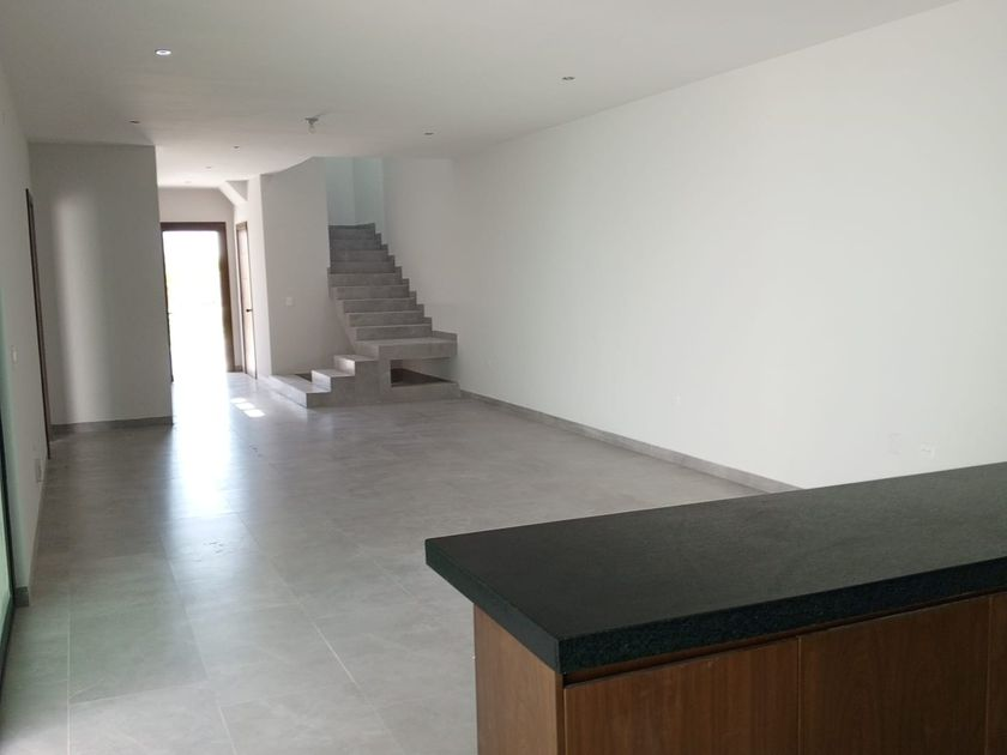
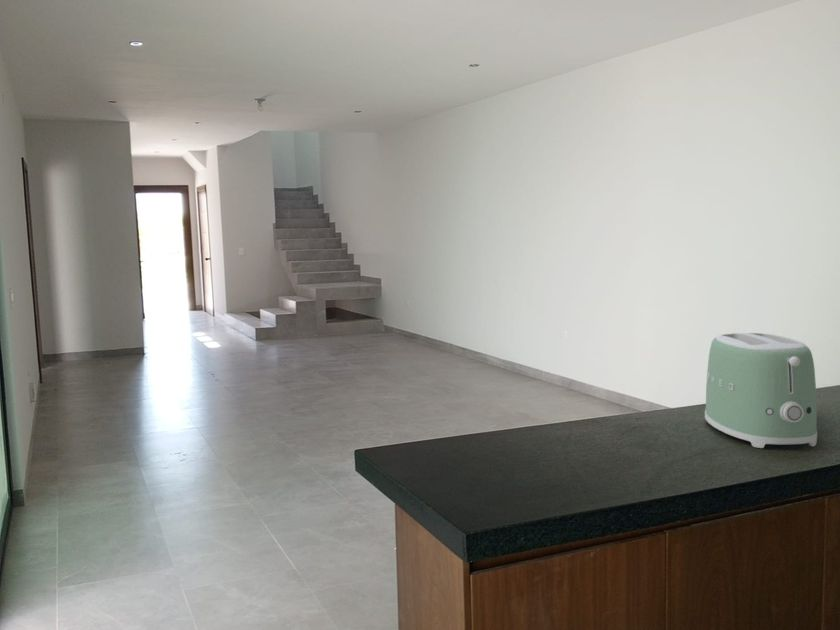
+ toaster (758, 383)
